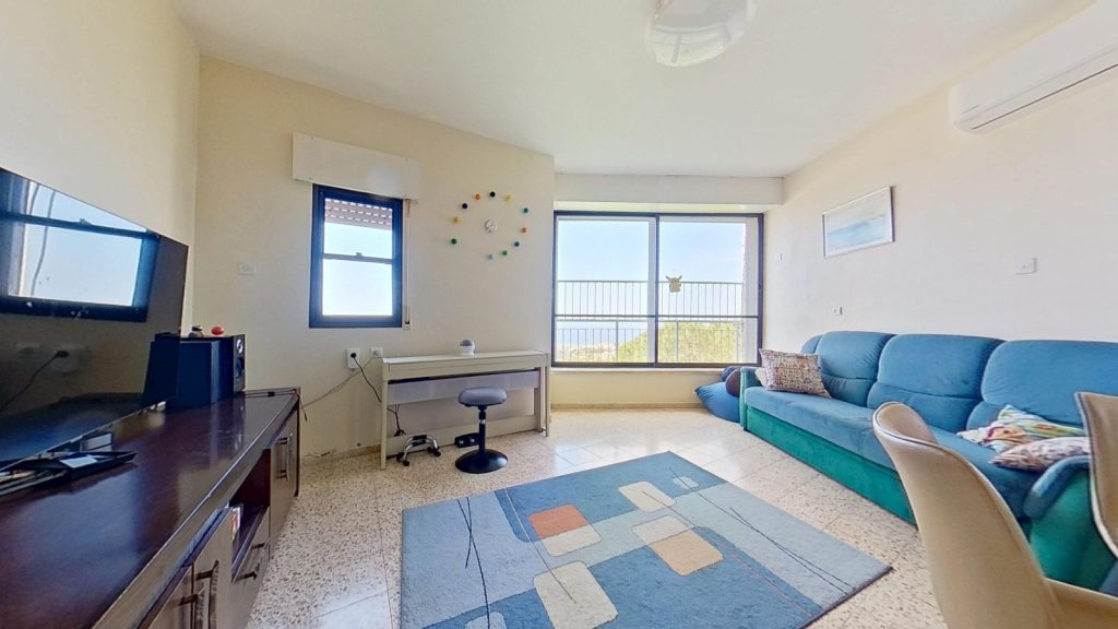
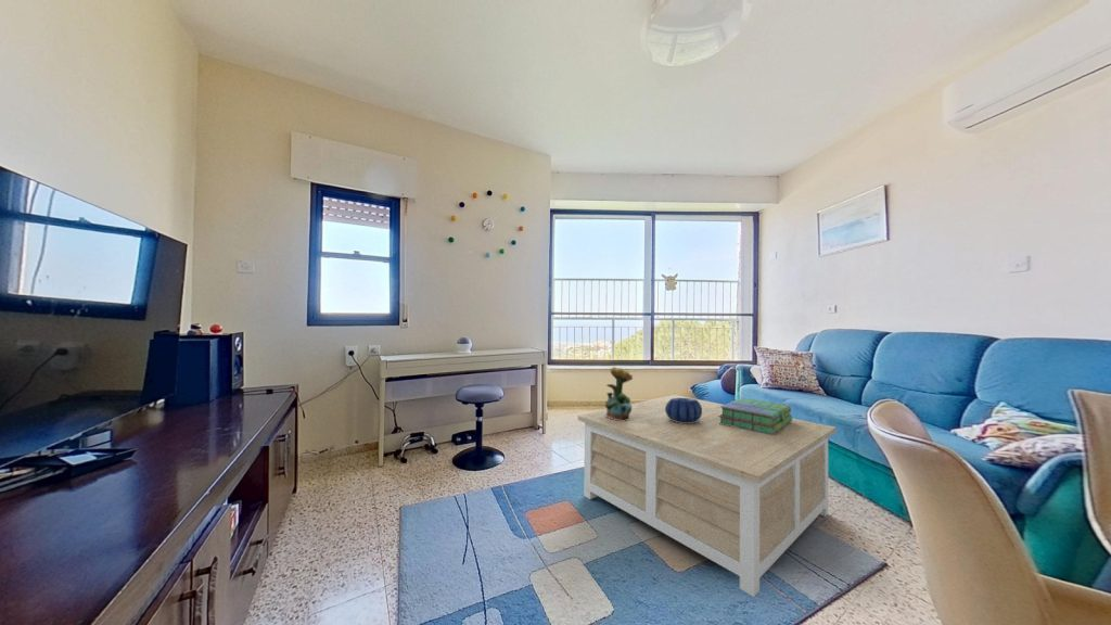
+ stack of books (755, 413)
+ decorative bowl (684, 408)
+ coffee table (701, 462)
+ potted flower (618, 391)
